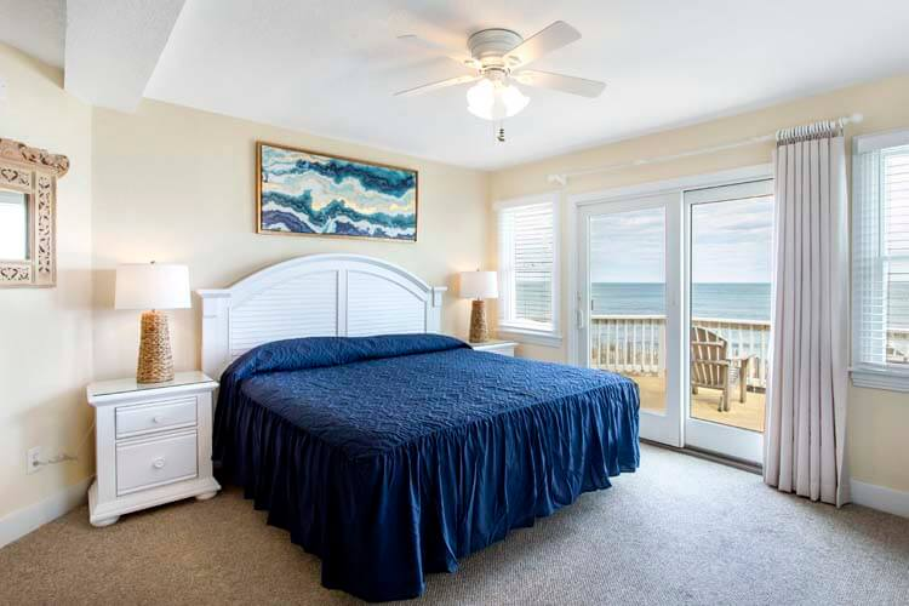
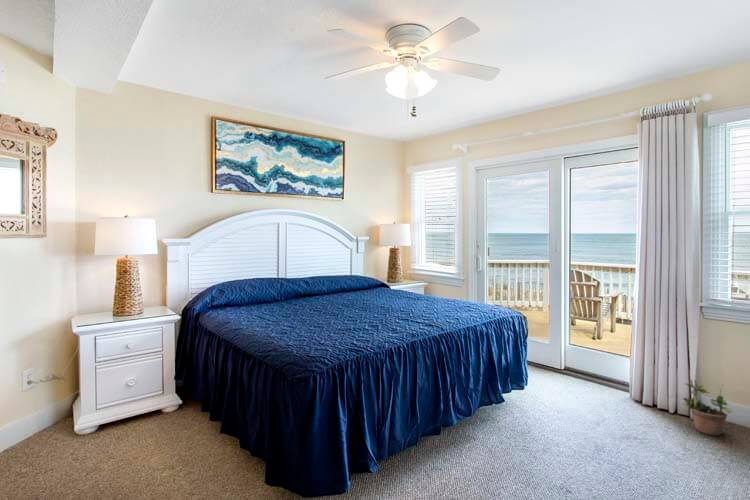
+ potted plant (705, 405)
